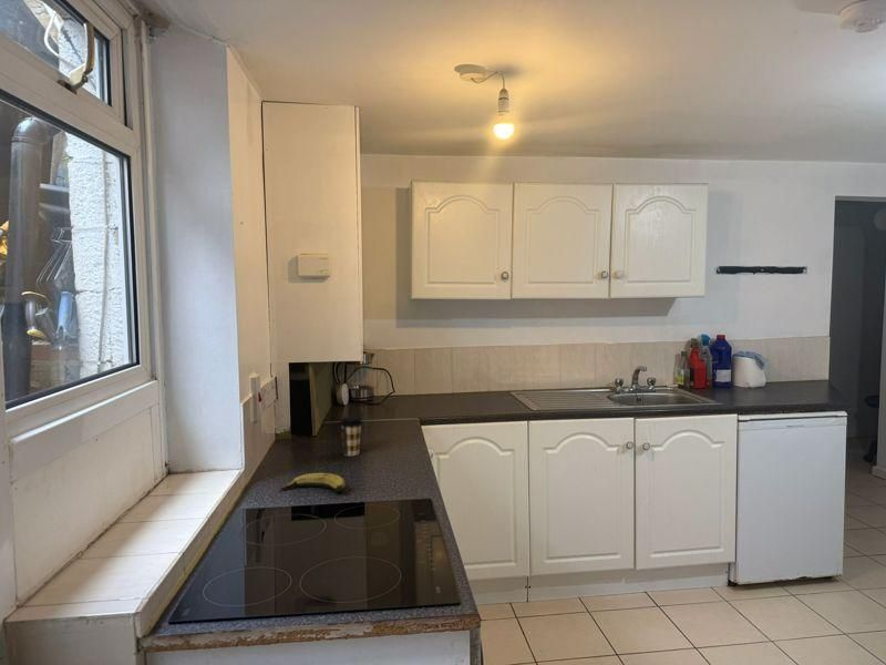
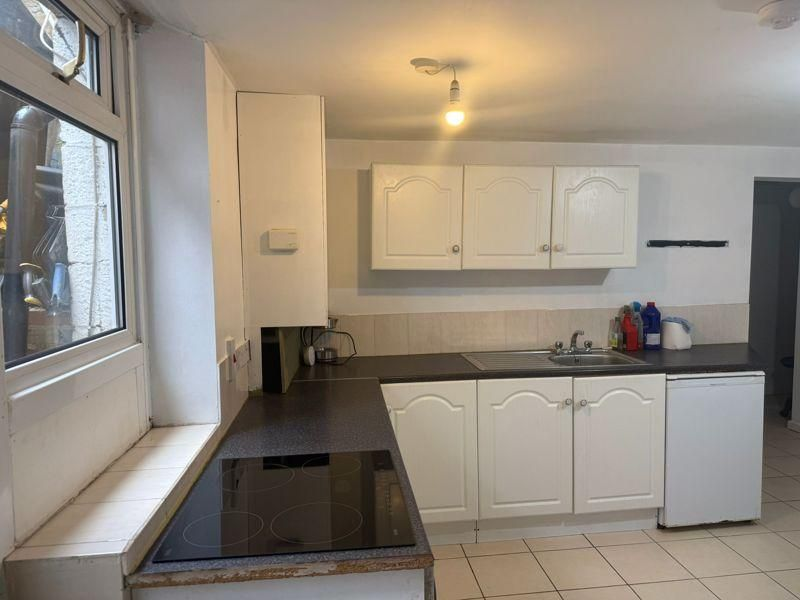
- banana (315, 481)
- coffee cup (351, 436)
